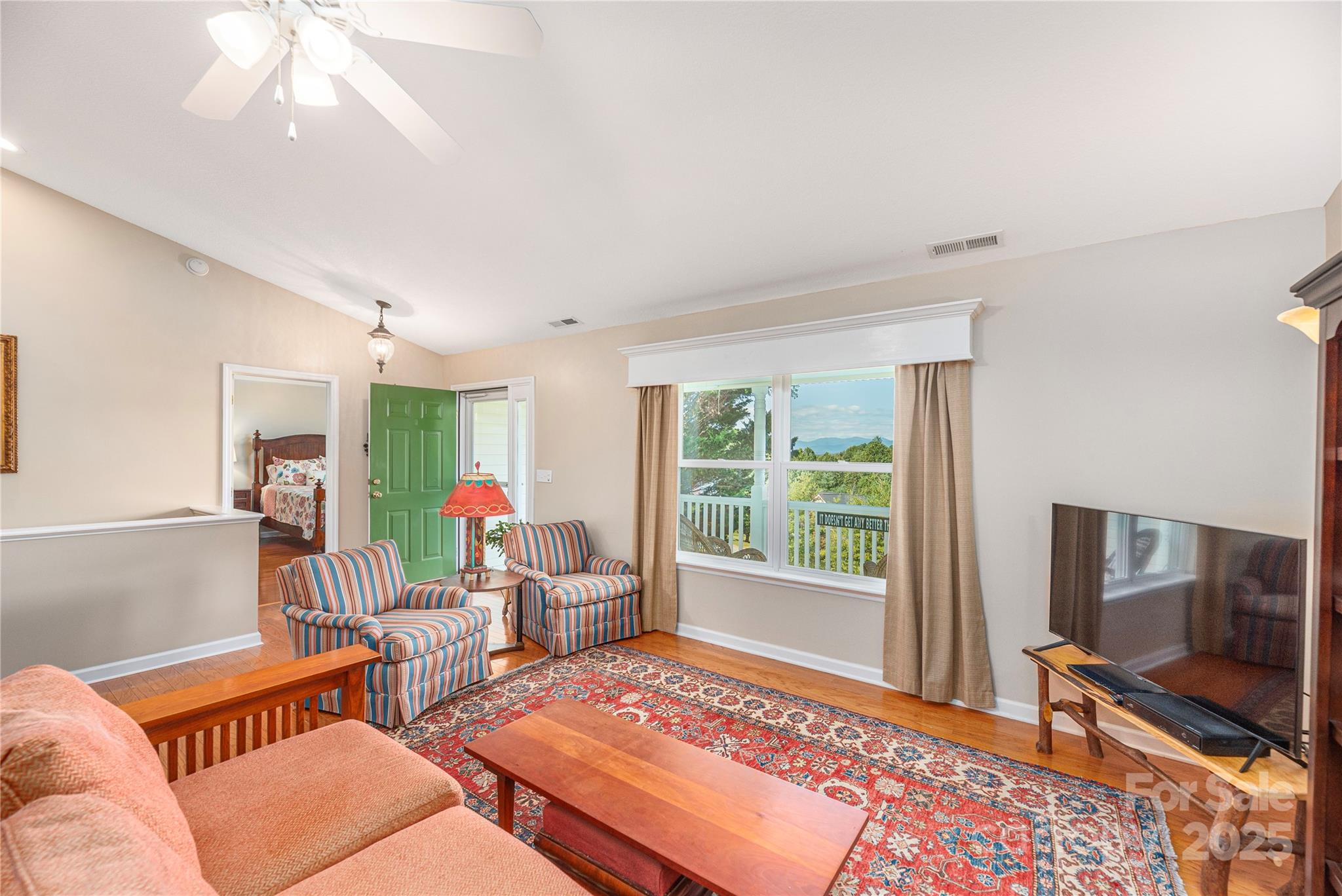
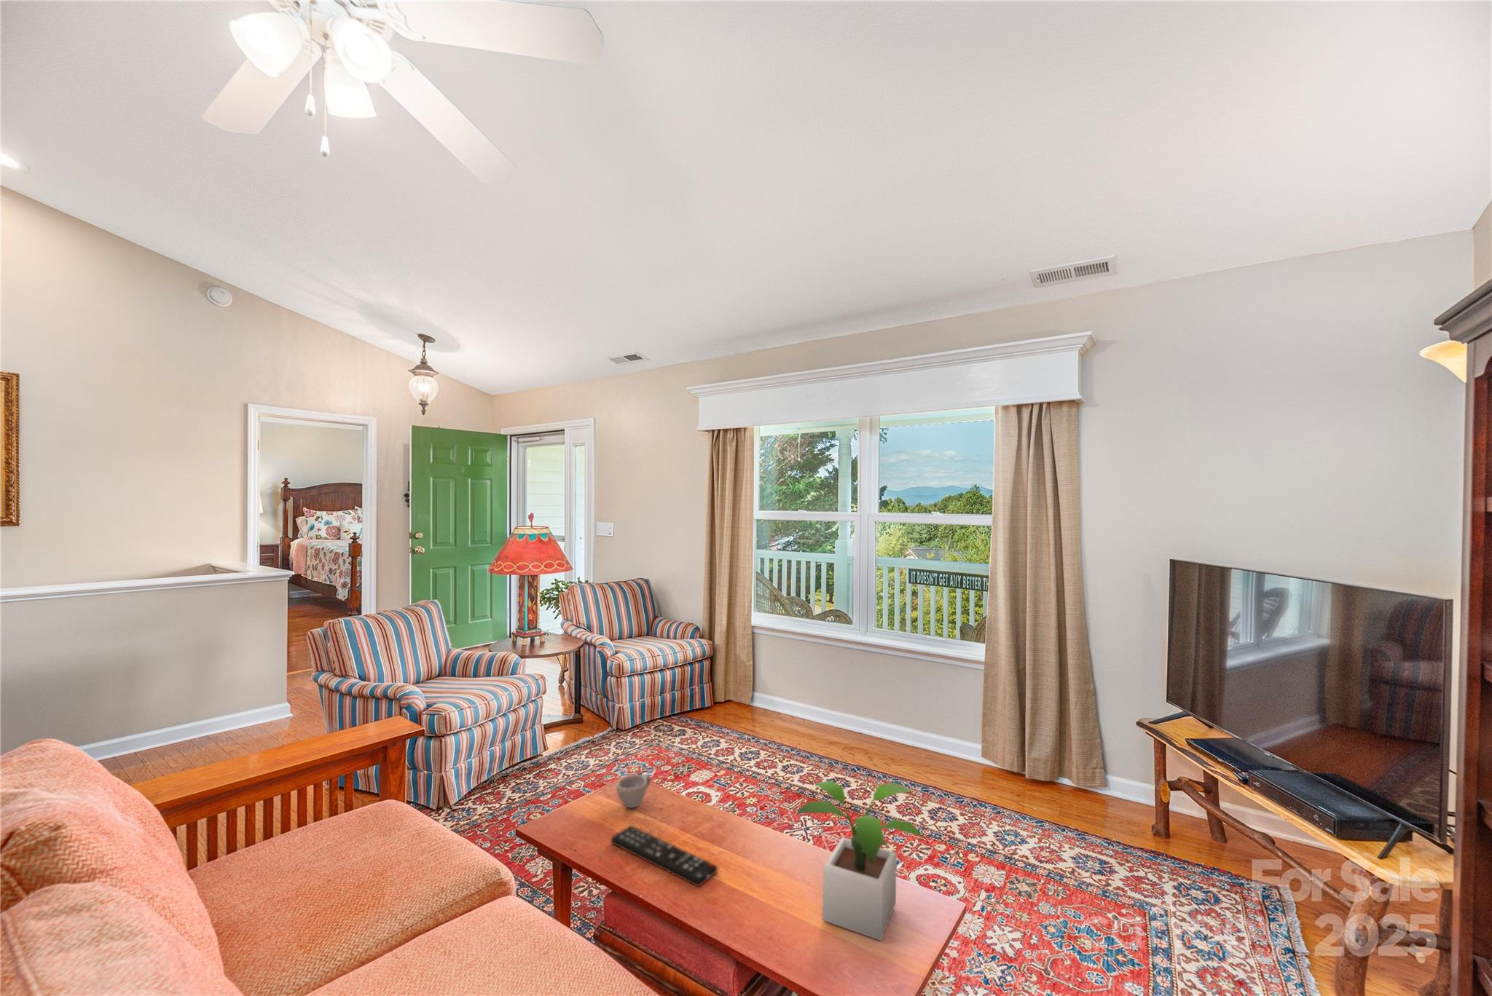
+ cup (635, 790)
+ potted plant (857, 856)
+ remote control (663, 854)
